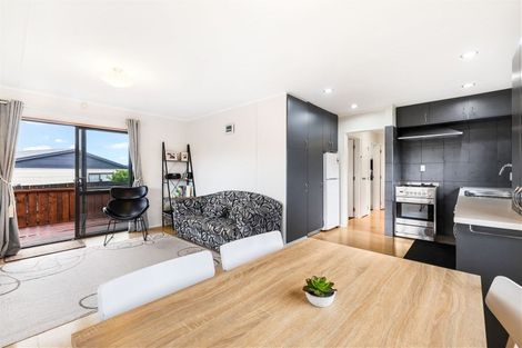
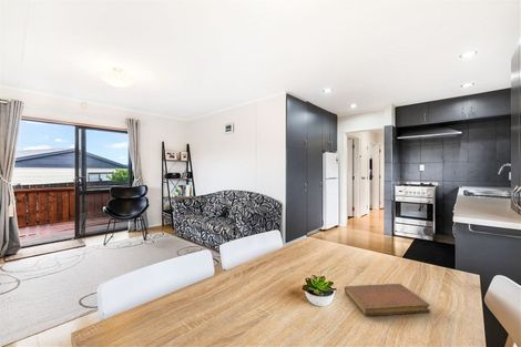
+ notebook (384, 297)
